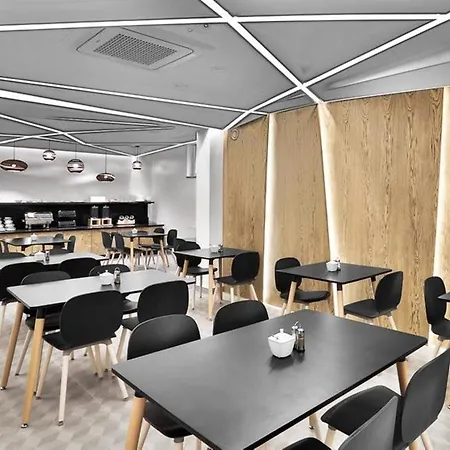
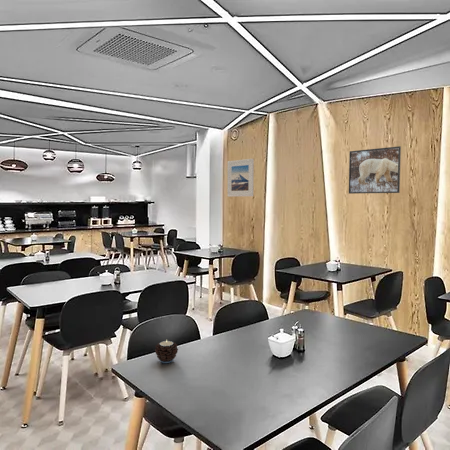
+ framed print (240, 178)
+ candle (166, 350)
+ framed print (373, 171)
